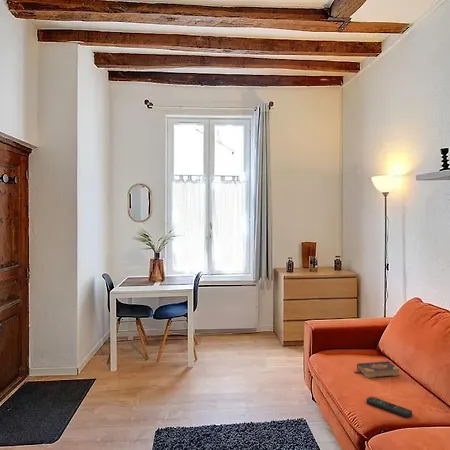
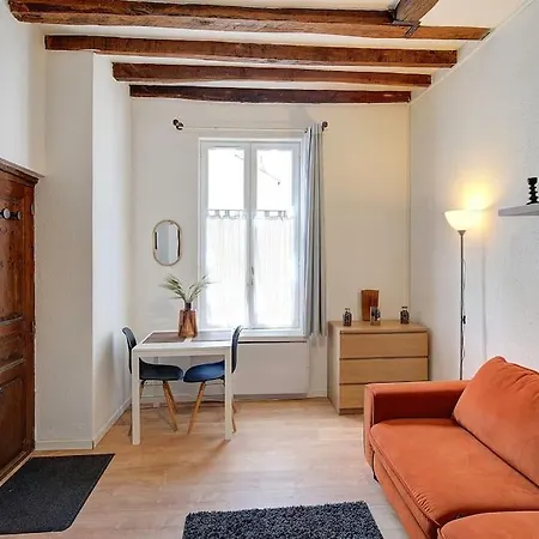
- book (375, 369)
- remote control (388, 406)
